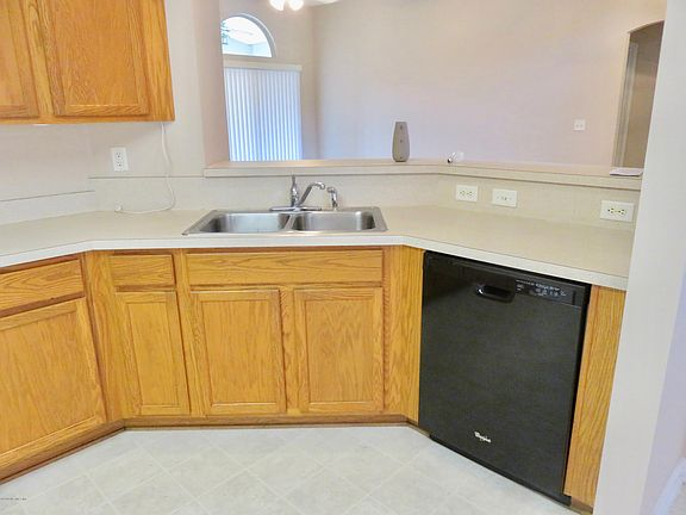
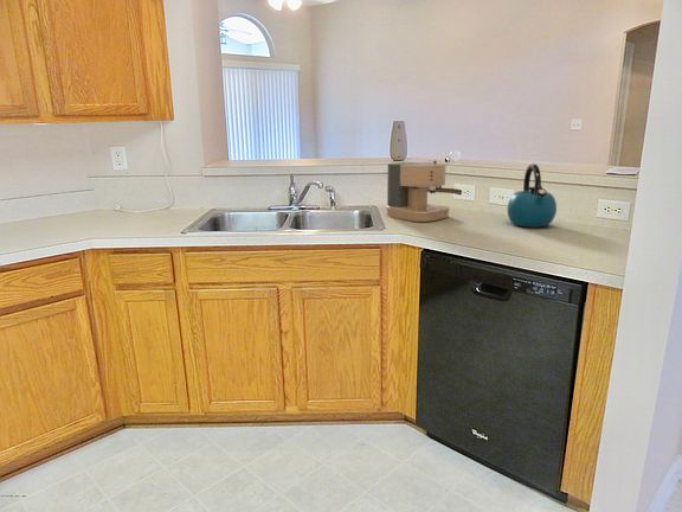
+ kettle (533, 194)
+ coffee maker (424, 188)
